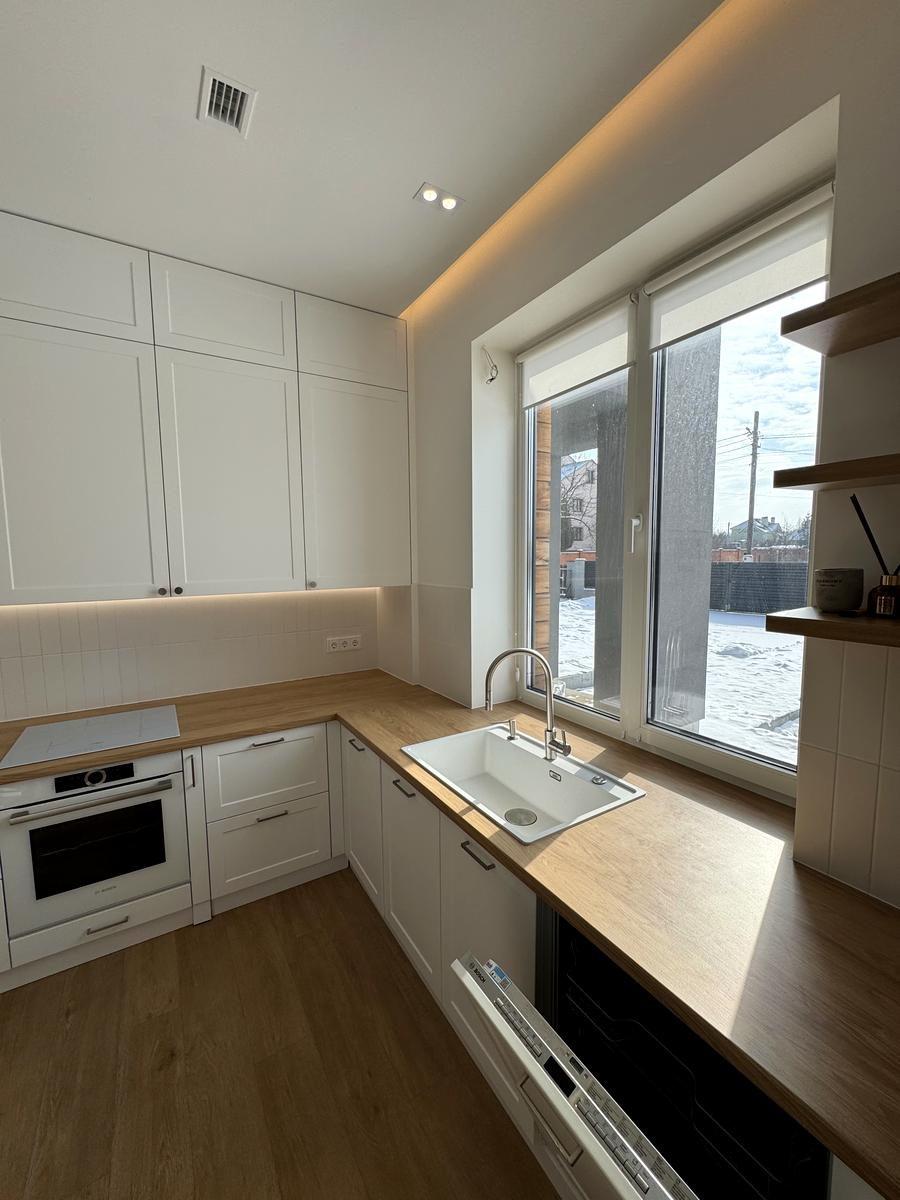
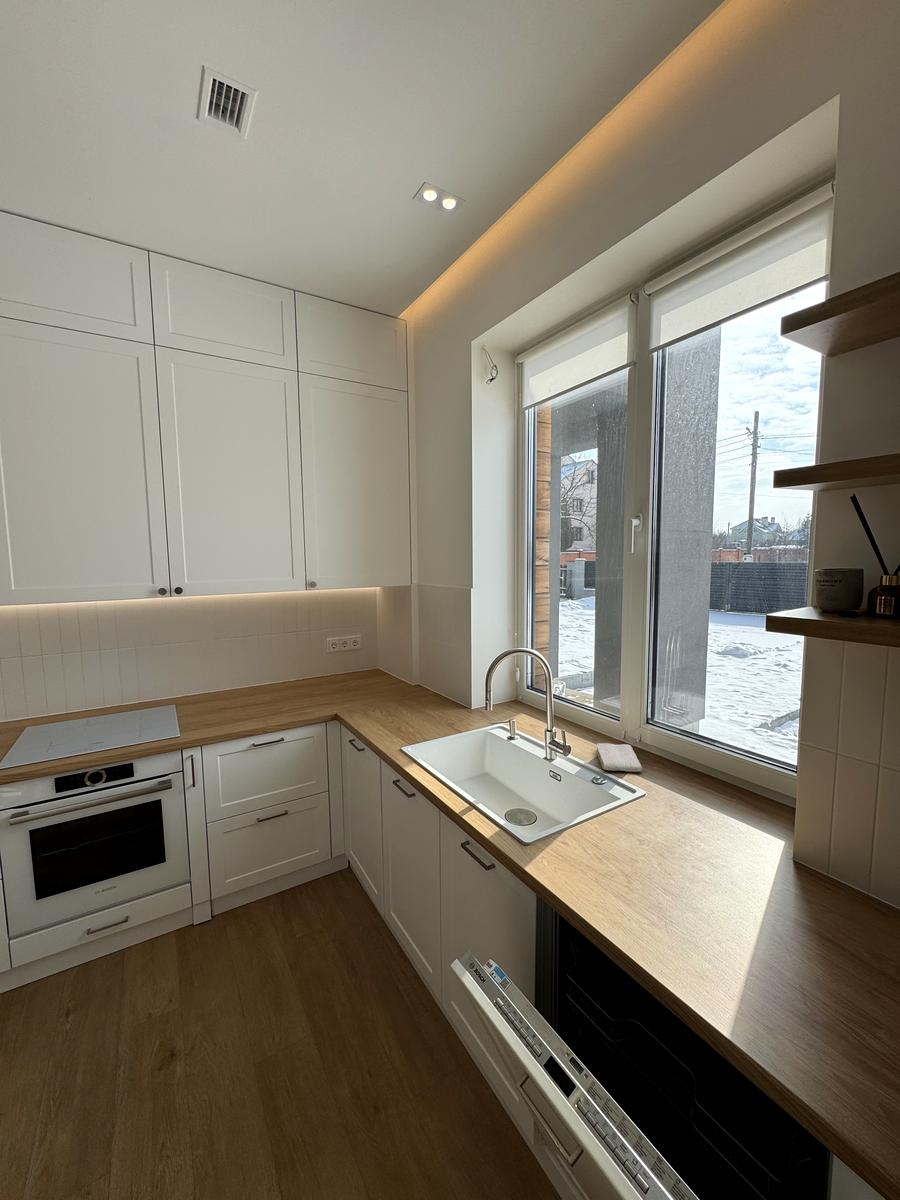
+ washcloth (617, 756)
